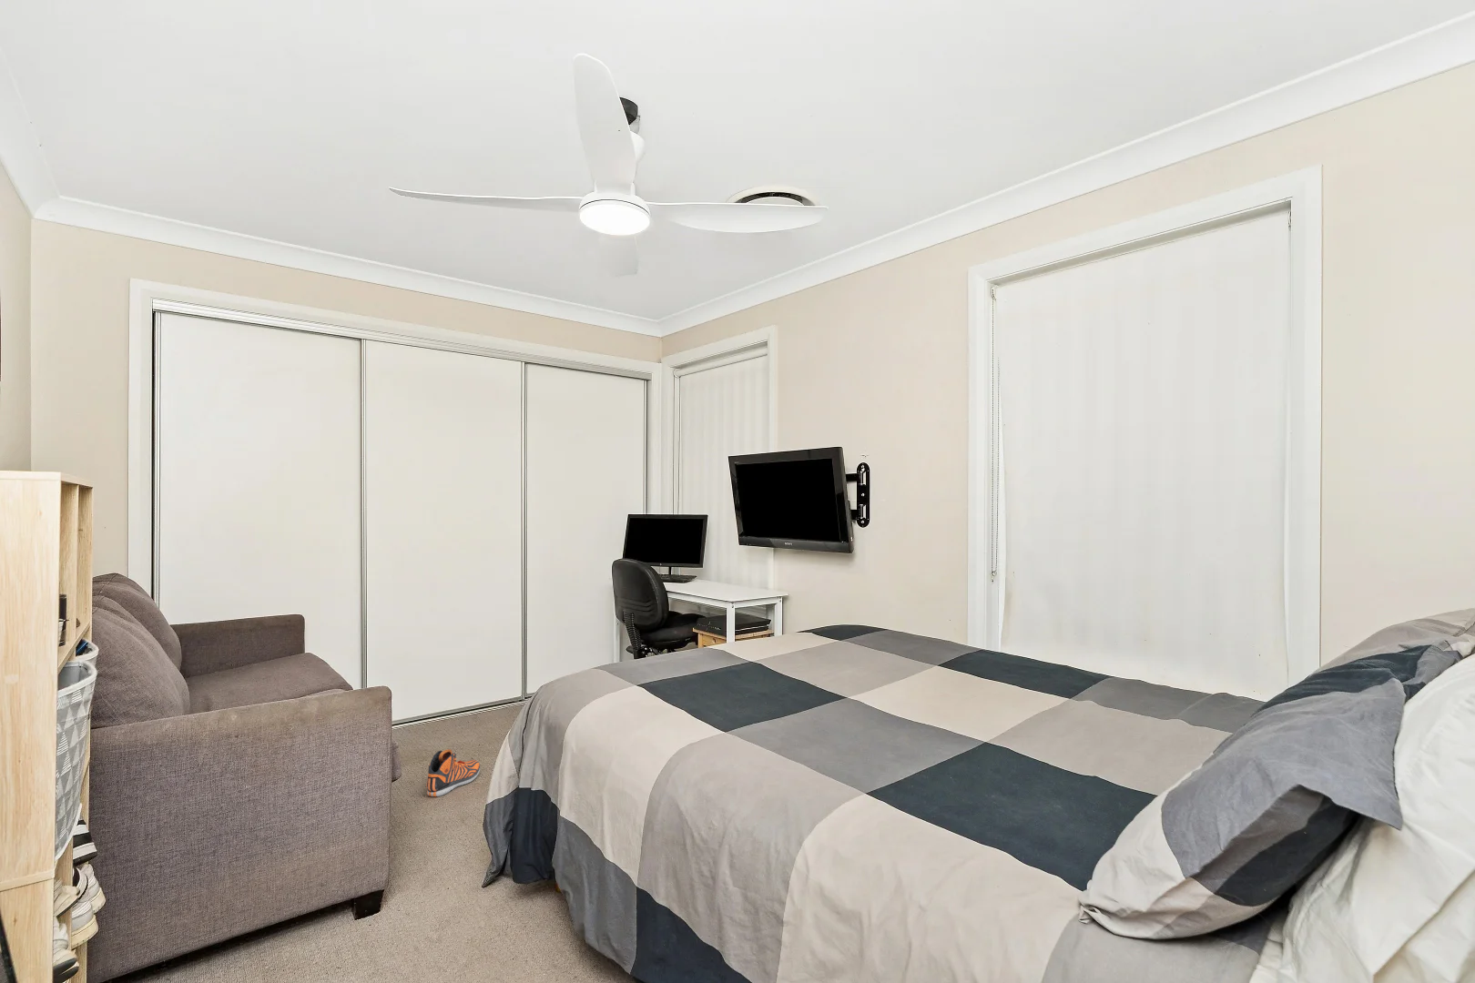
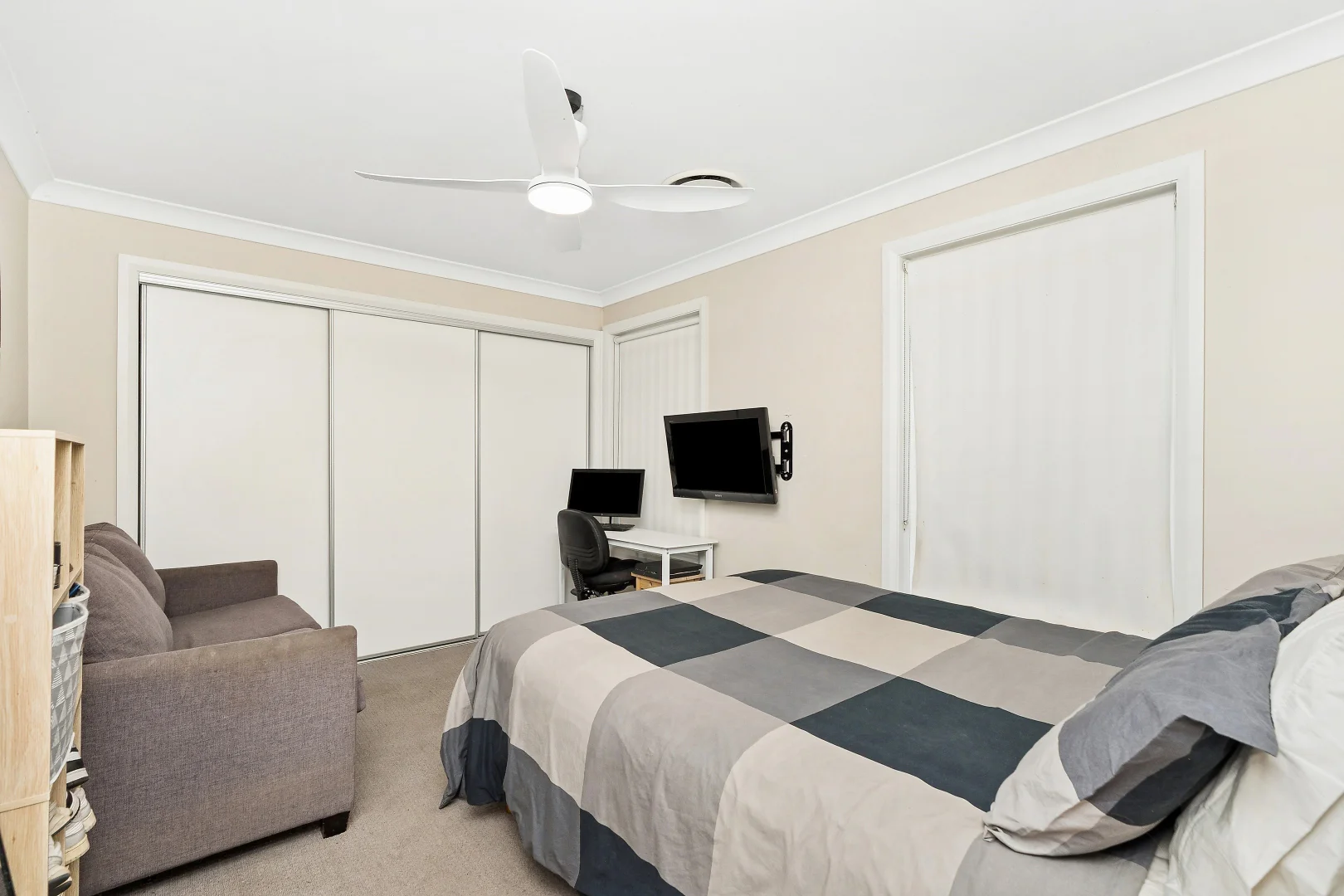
- sneaker (455, 765)
